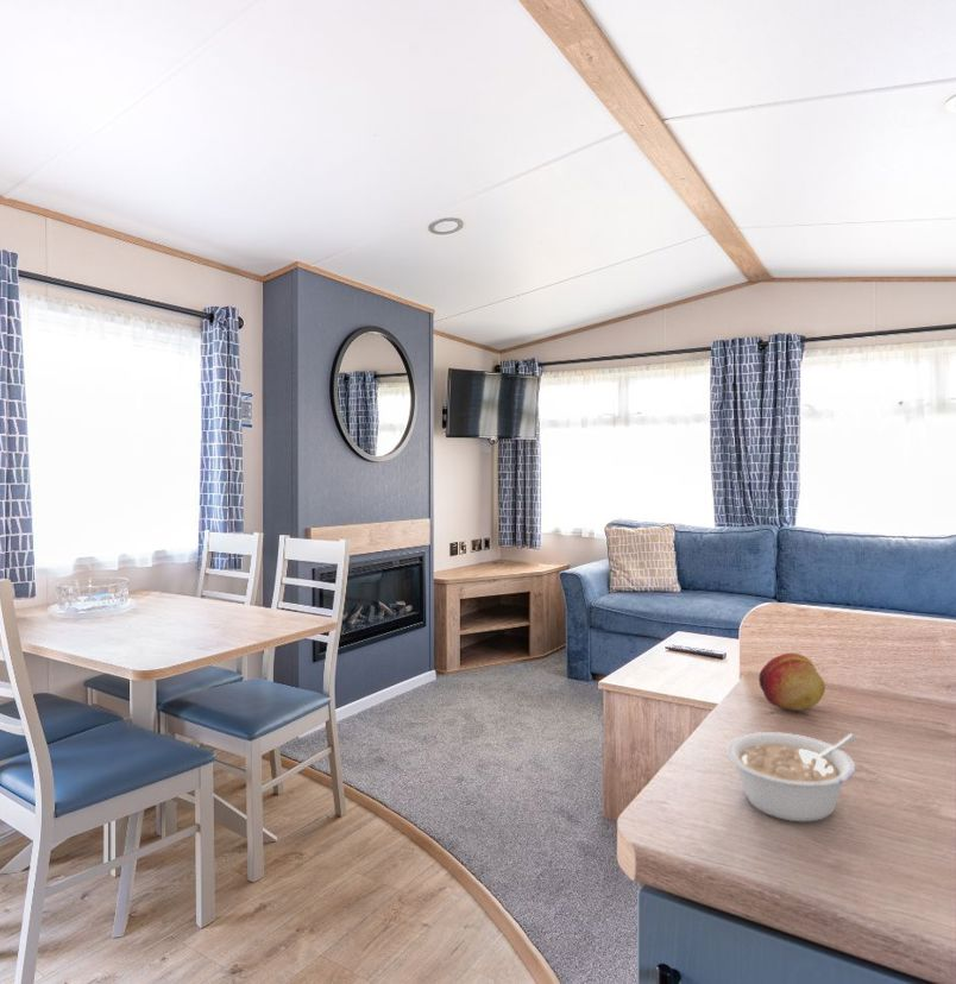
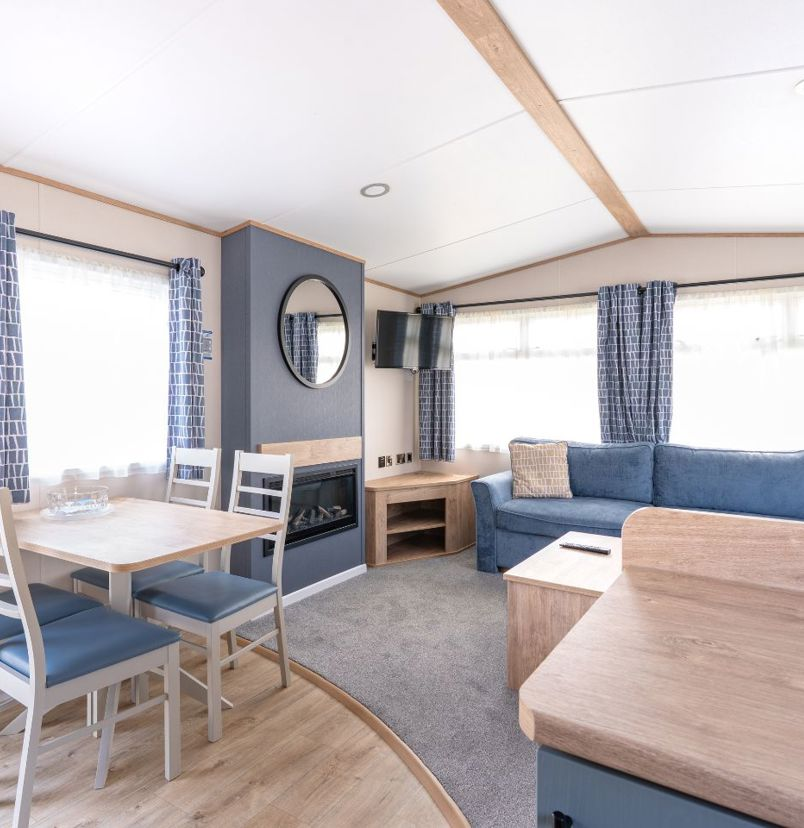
- fruit (791, 680)
- legume (790, 771)
